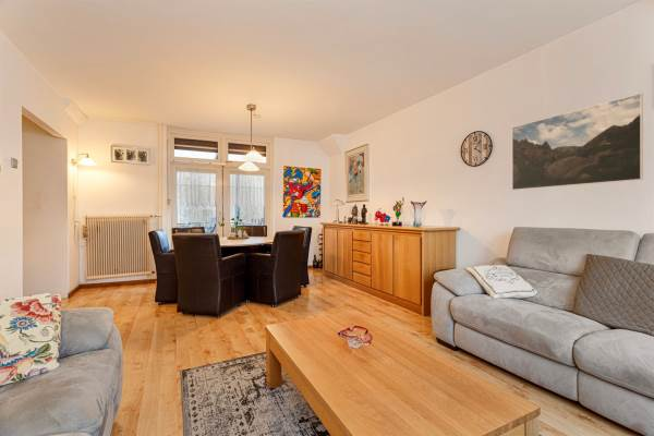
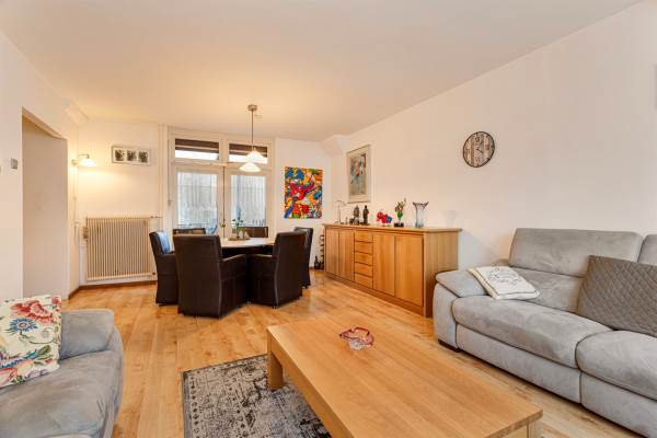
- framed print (567, 149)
